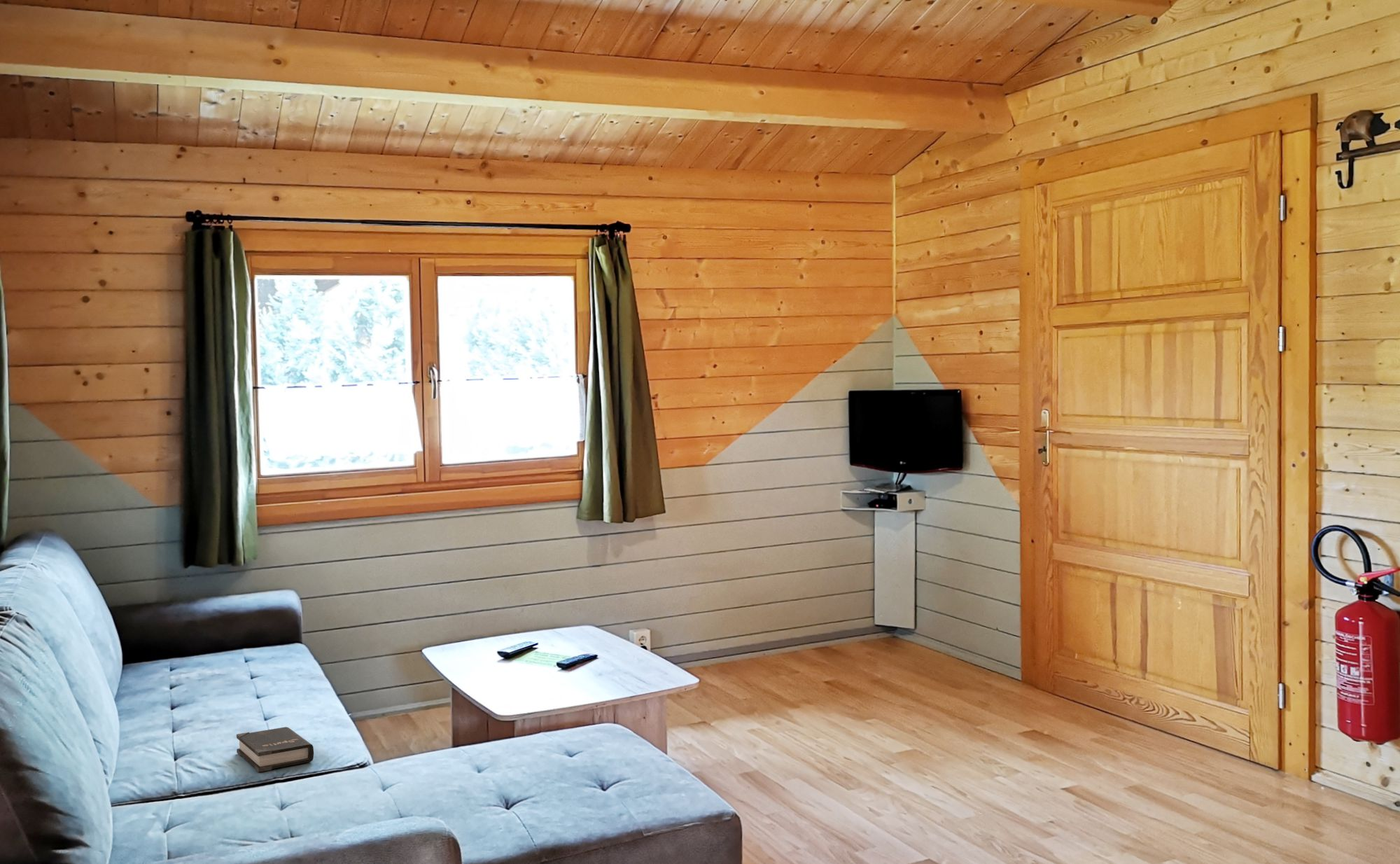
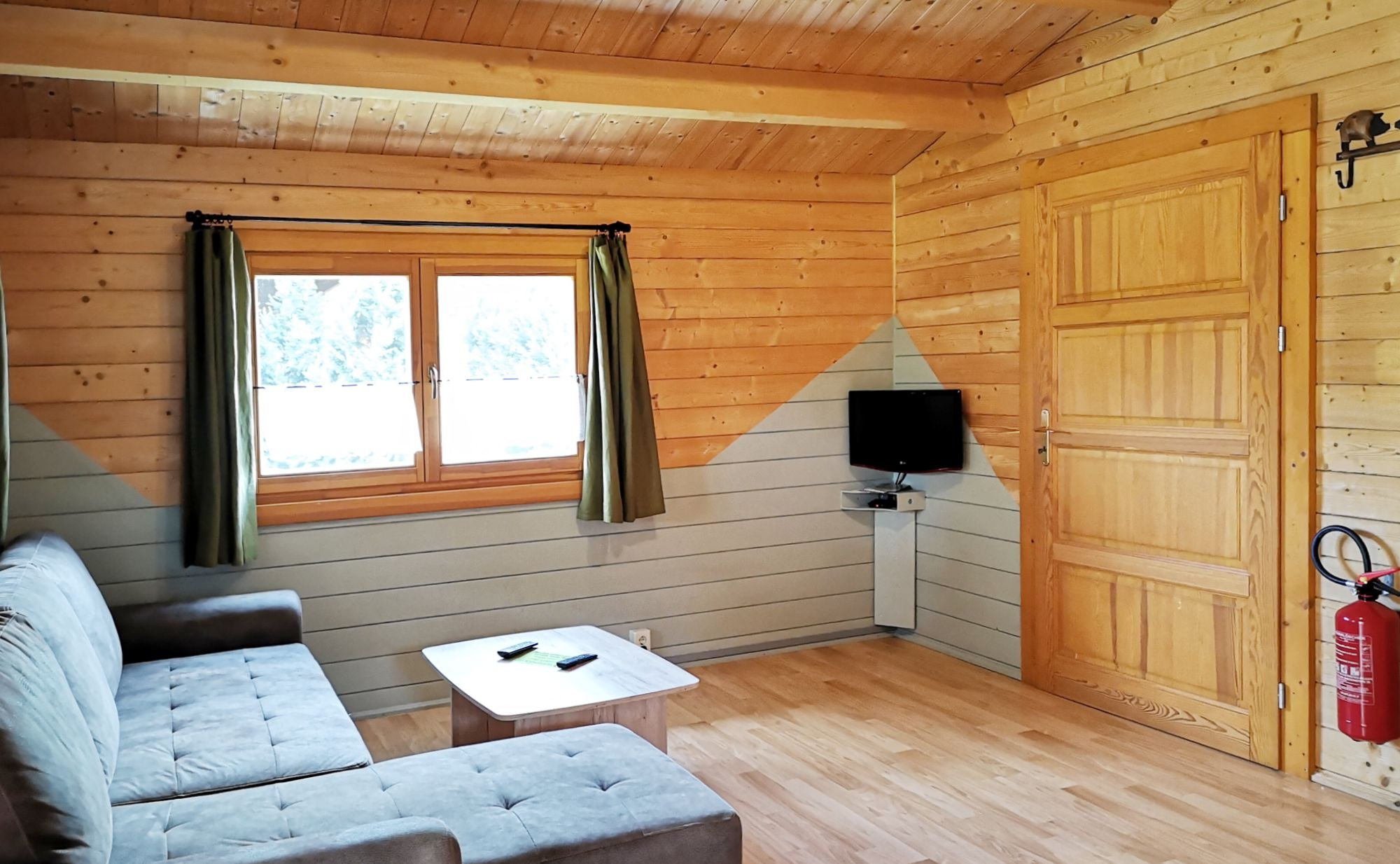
- hardback book (274, 747)
